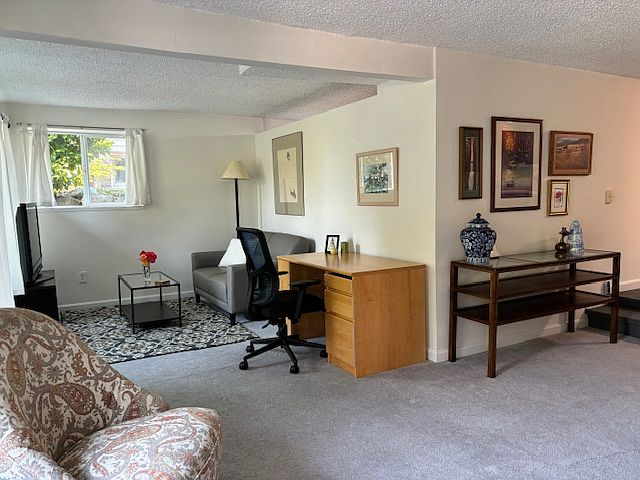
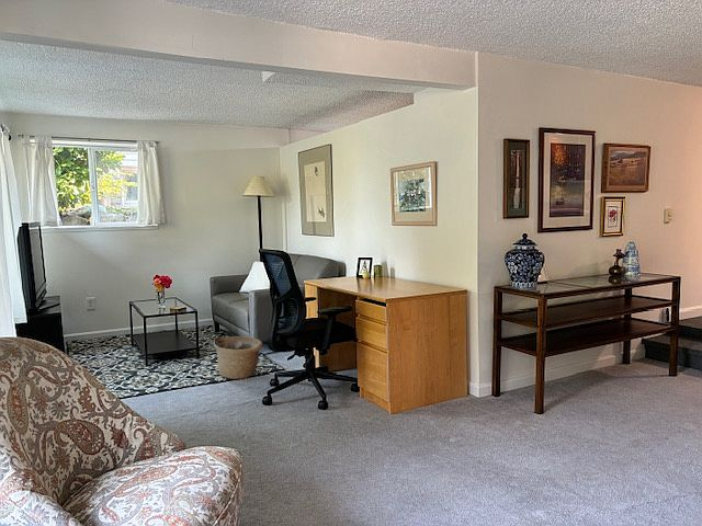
+ basket (238, 355)
